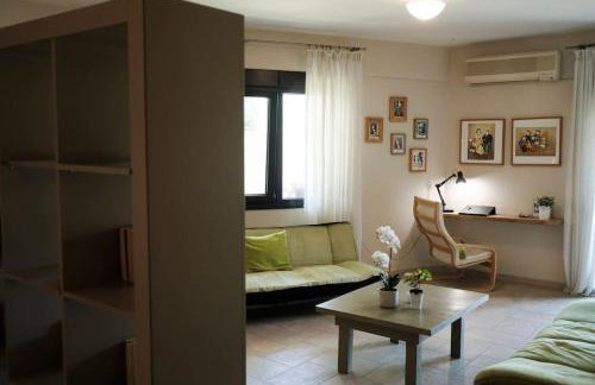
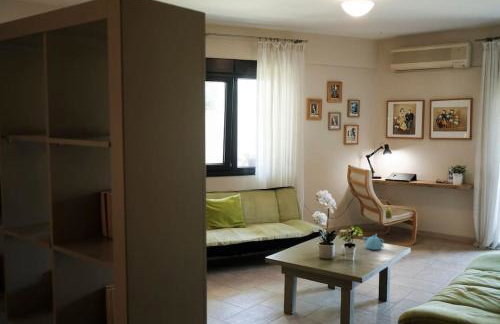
+ teapot (373, 241)
